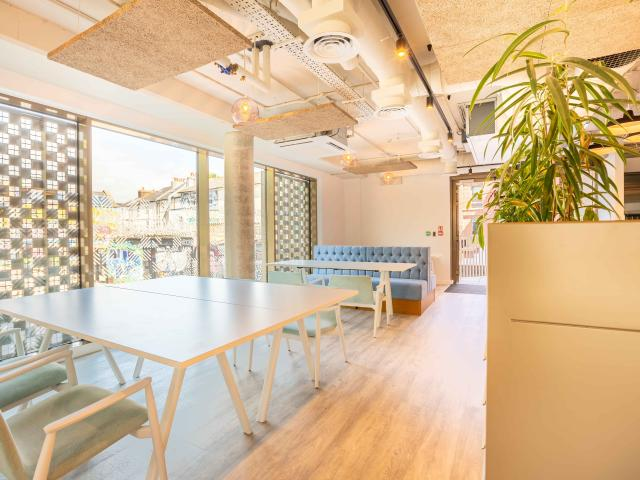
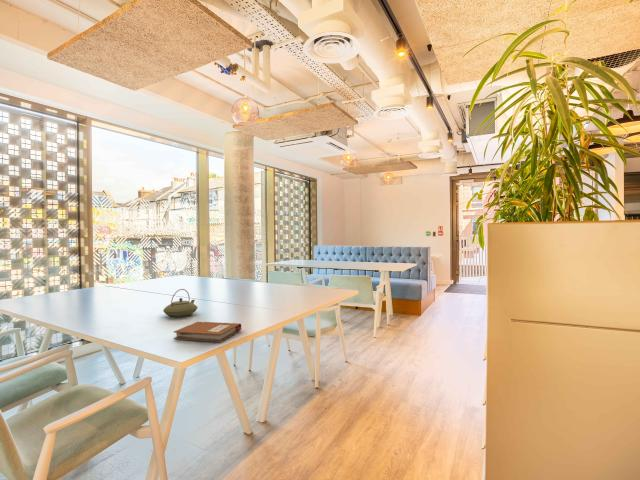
+ teapot (182, 301)
+ notebook (210, 330)
